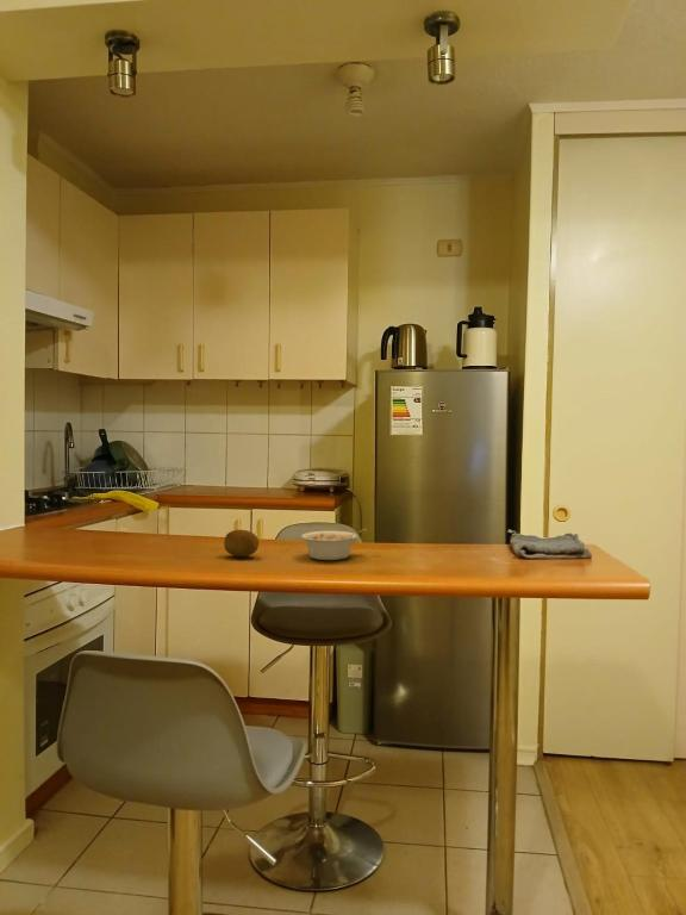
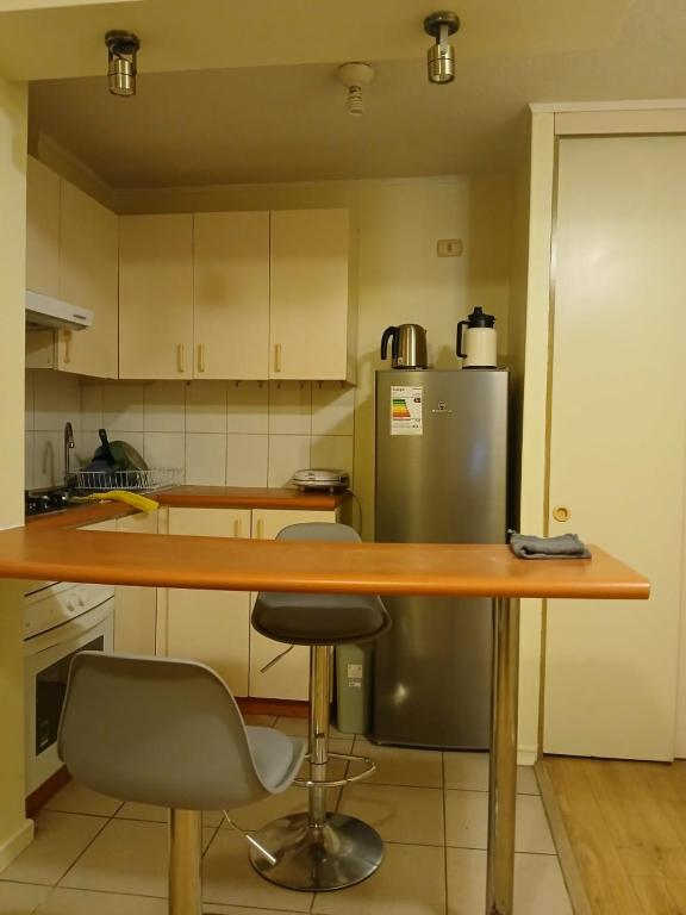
- legume (330, 543)
- fruit (241, 543)
